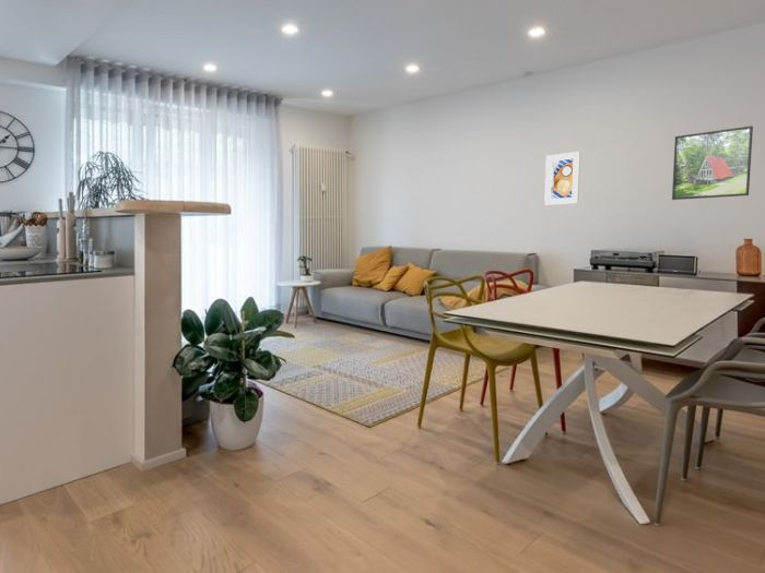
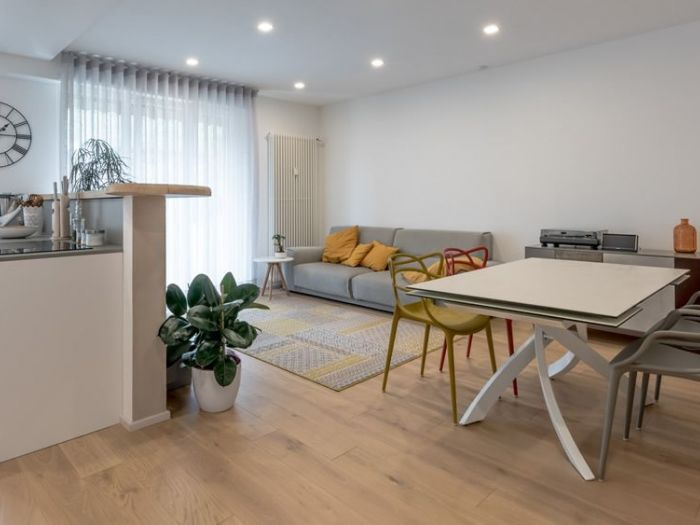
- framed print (710, 165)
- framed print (562, 179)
